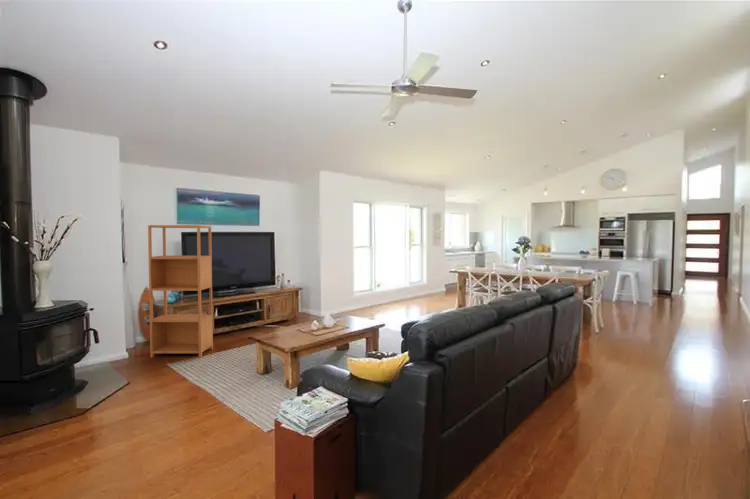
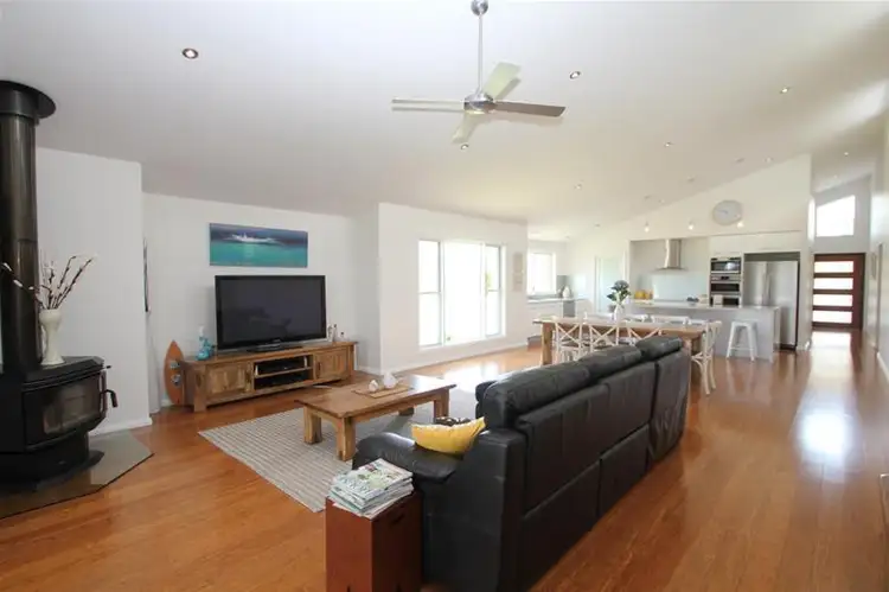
- bookshelf (181, 289)
